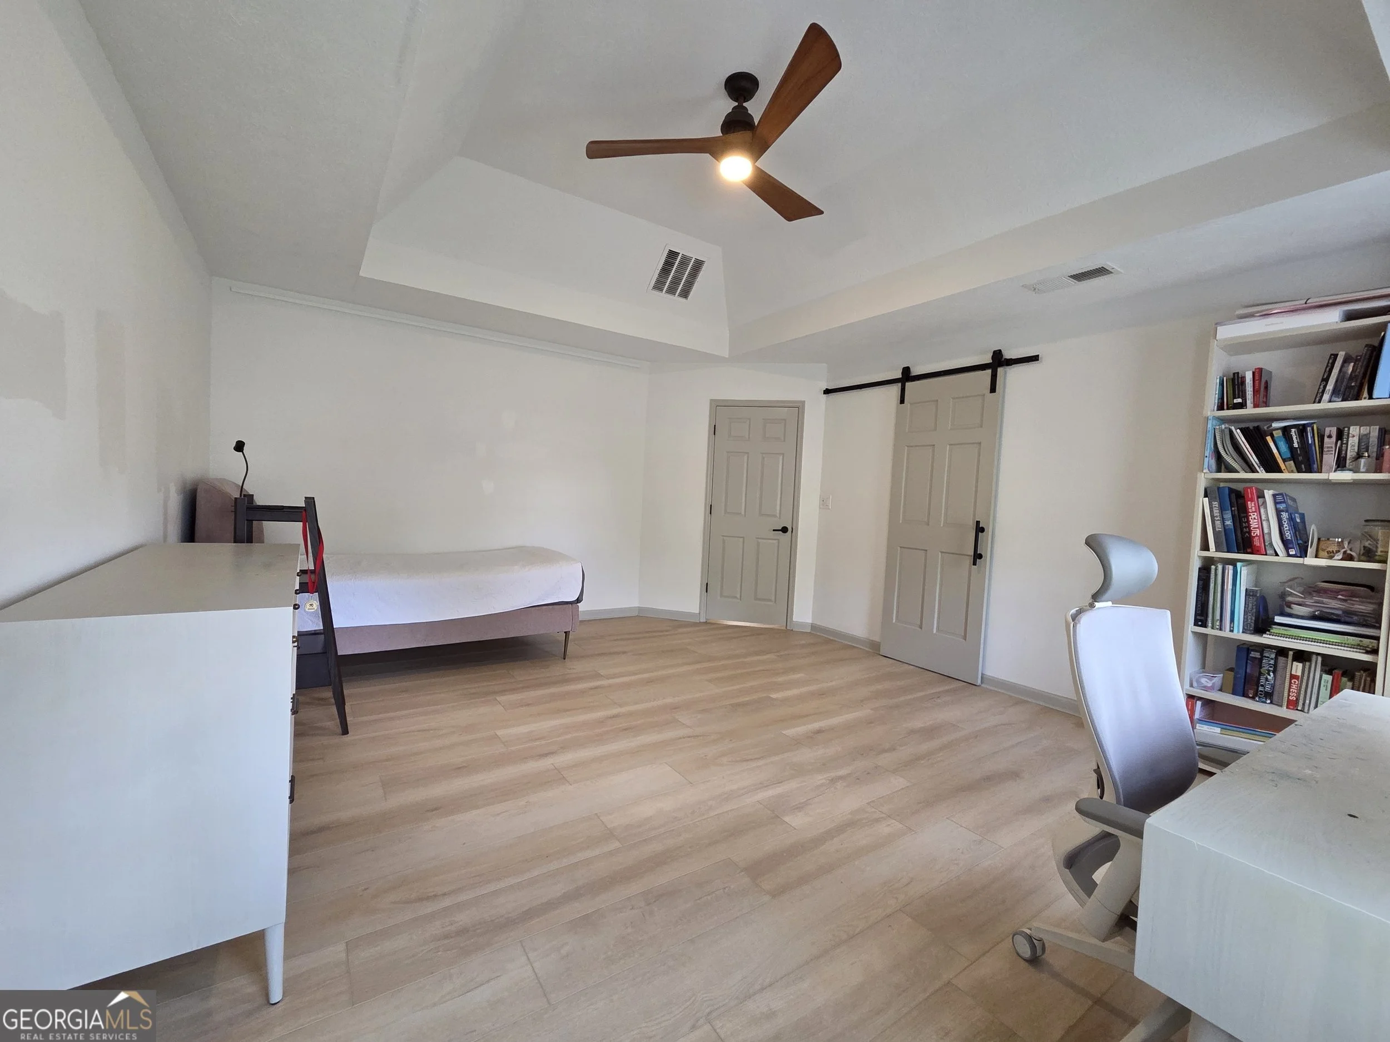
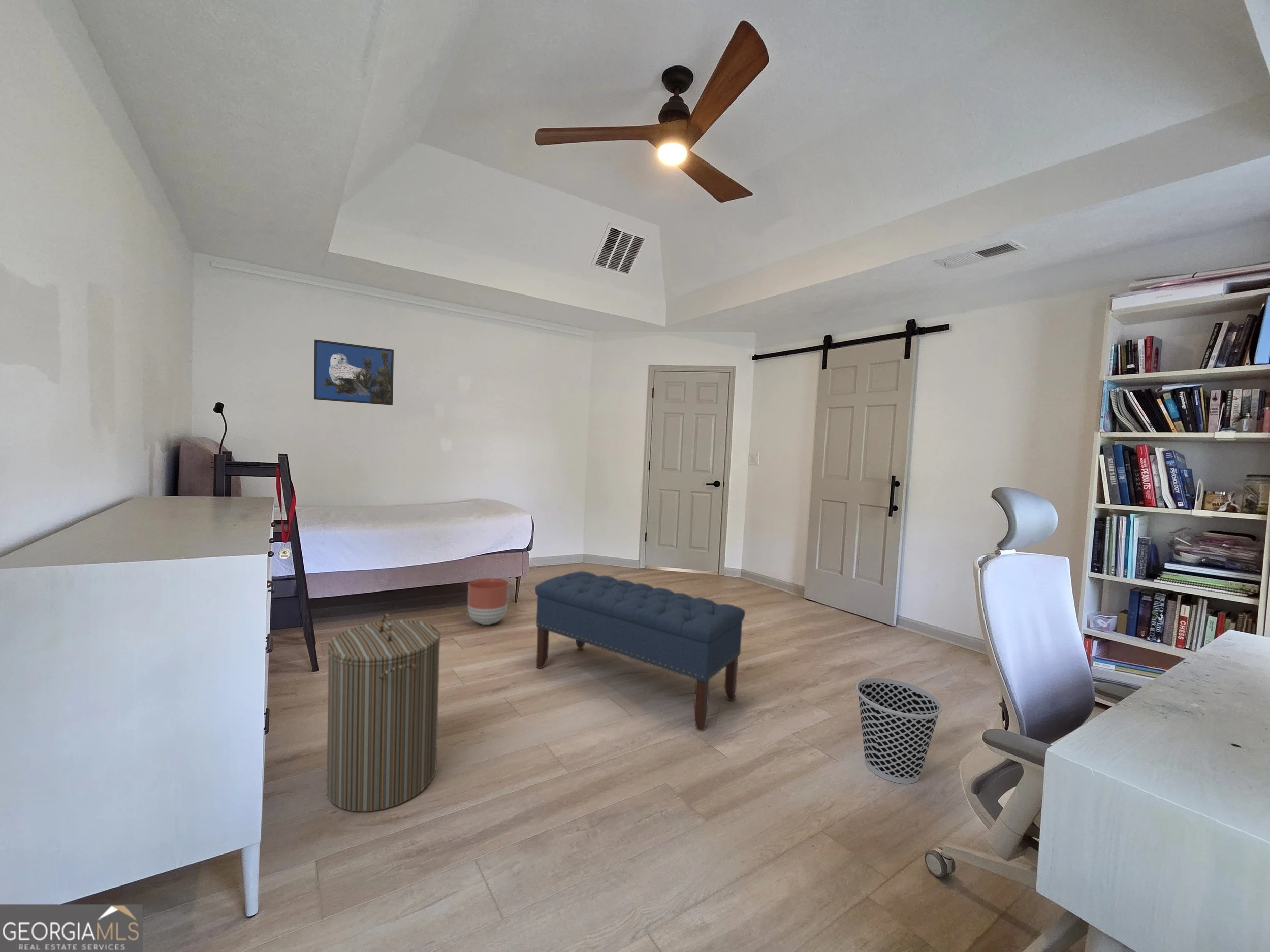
+ laundry hamper (385, 697)
+ planter (488, 603)
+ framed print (355, 373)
+ bench (633, 637)
+ wastebasket (895, 731)
